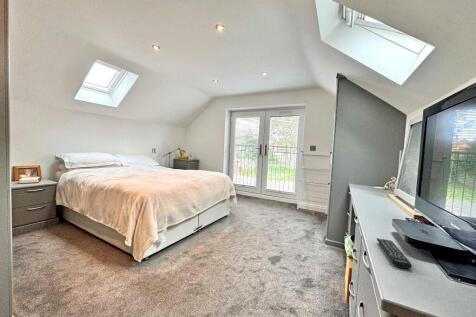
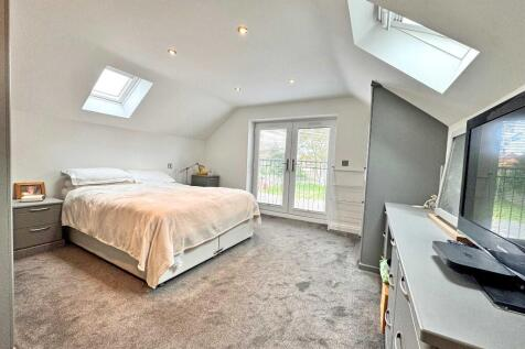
- remote control (391, 251)
